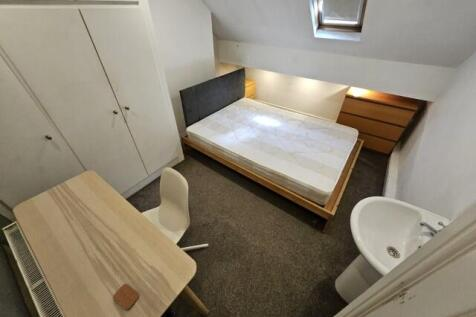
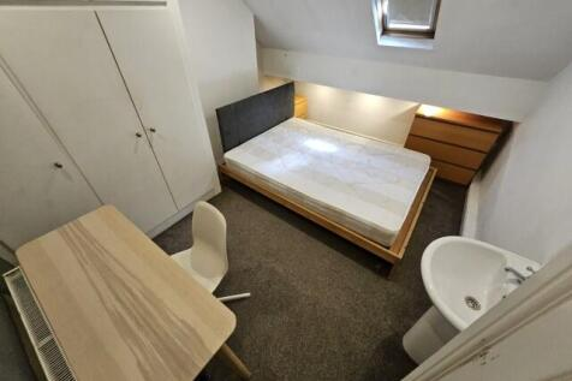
- coaster (126, 296)
